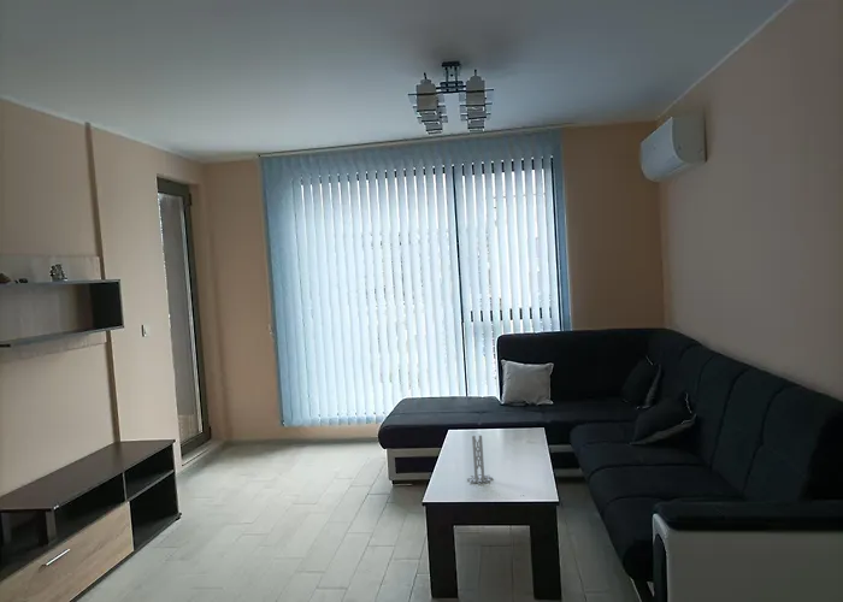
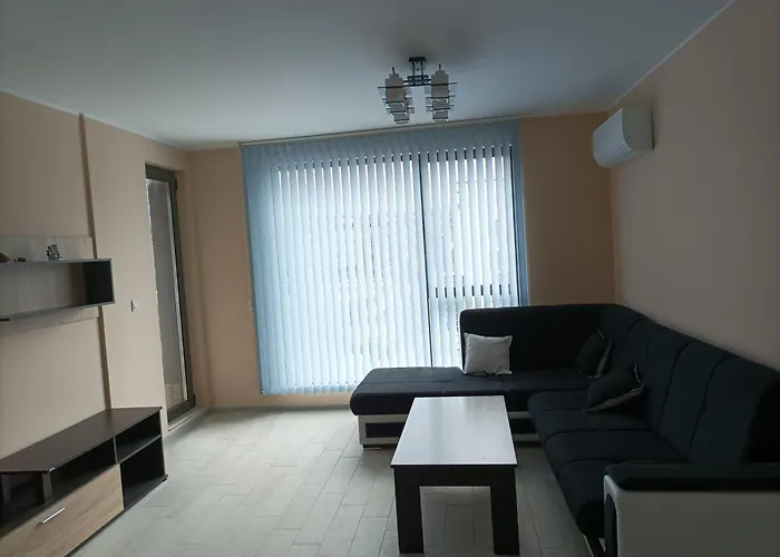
- candle holder (478, 456)
